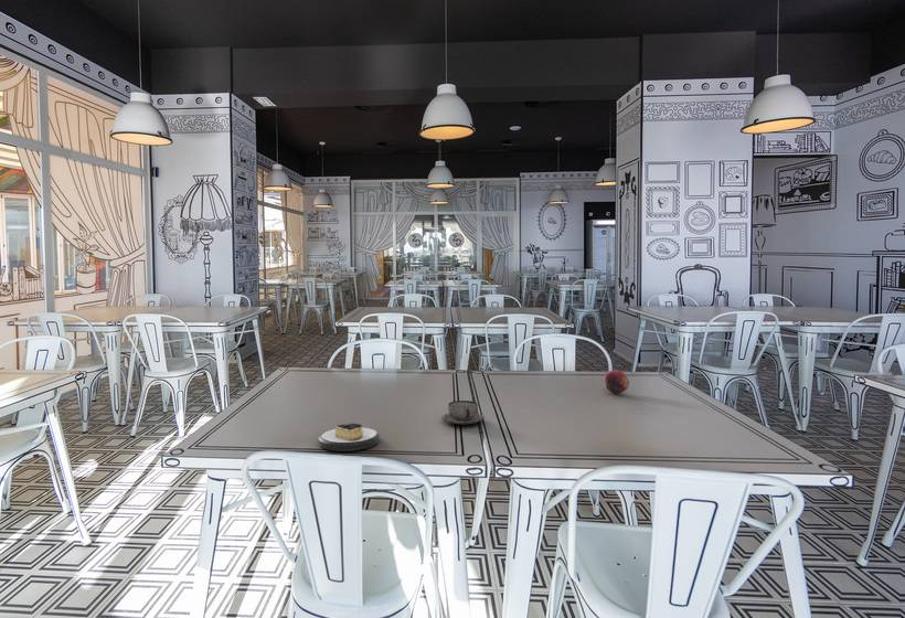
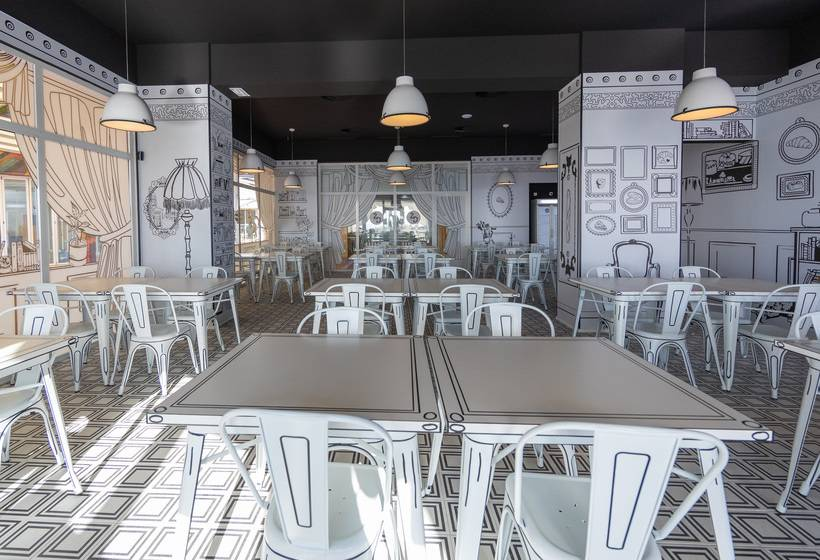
- teacup (462, 413)
- cake slice (349, 433)
- fruit (616, 382)
